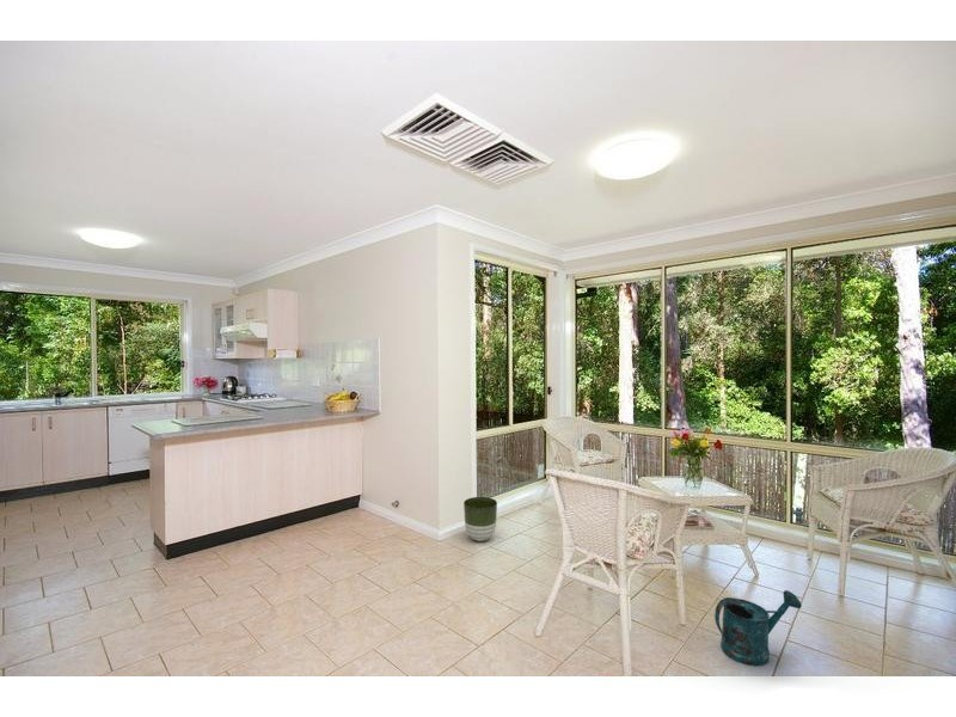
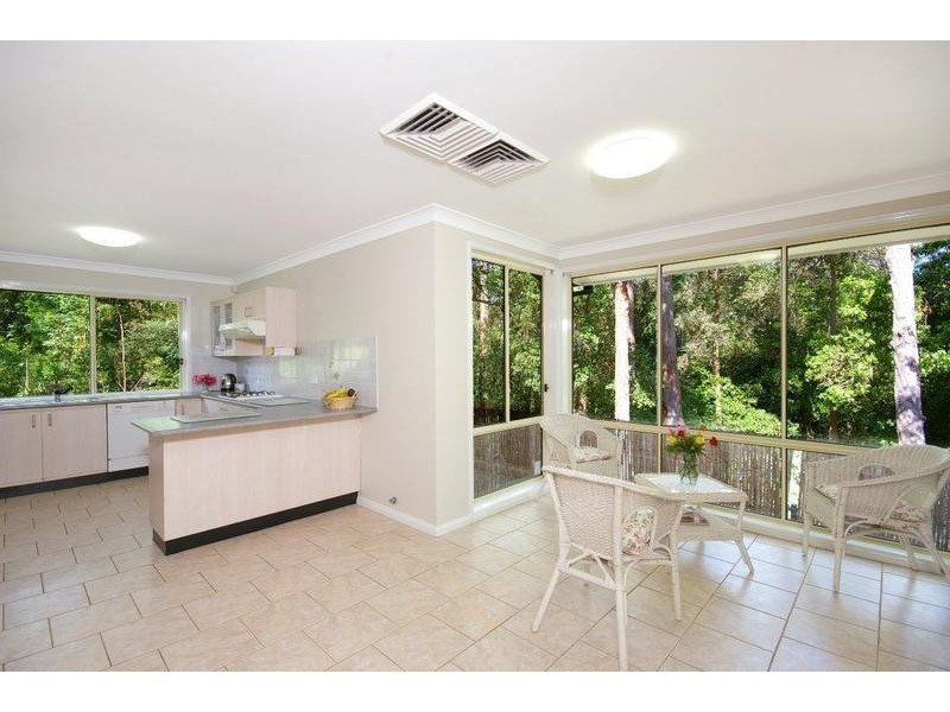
- planter (480, 520)
- watering can (756, 621)
